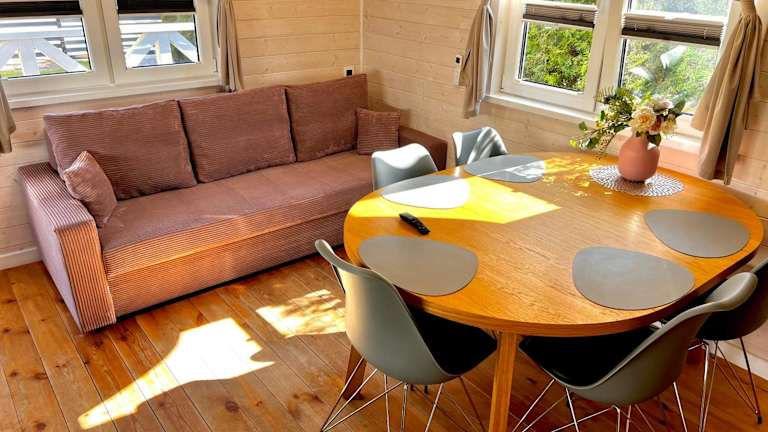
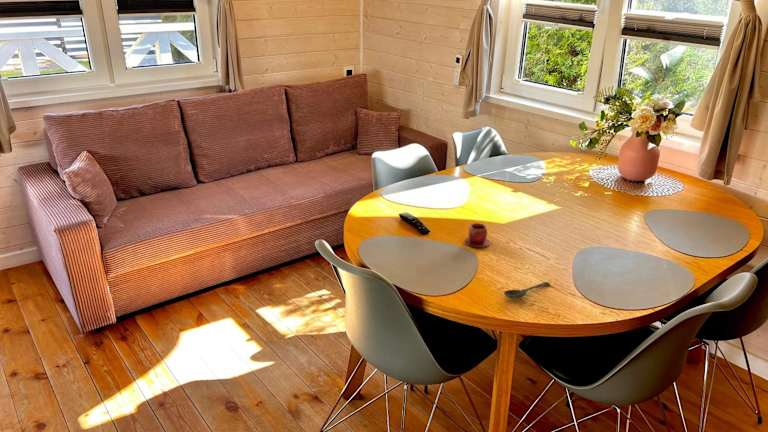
+ spoon (529, 288)
+ teacup (478, 234)
